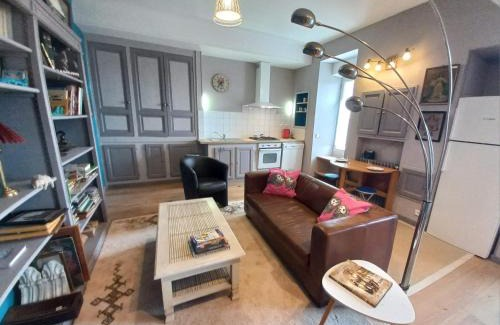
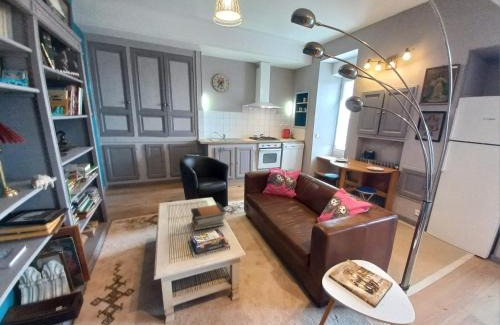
+ book stack (208, 216)
